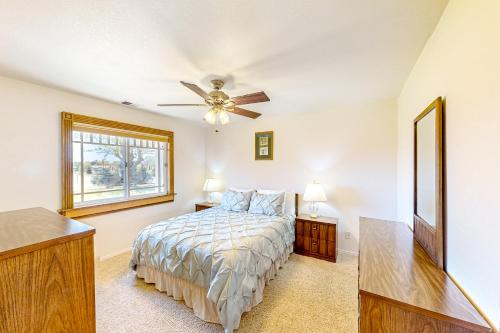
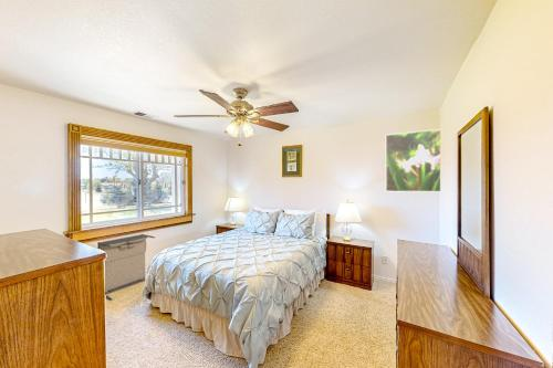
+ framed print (418, 161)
+ laundry hamper (128, 263)
